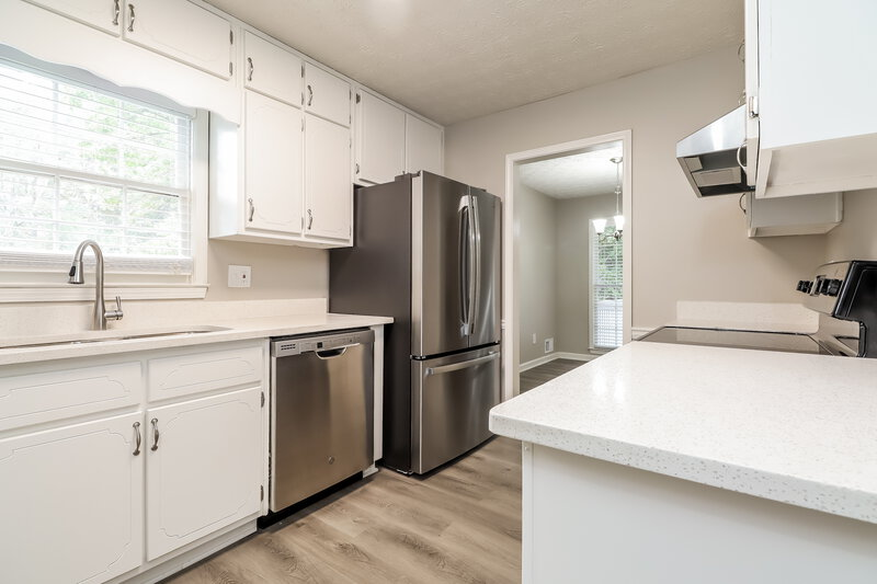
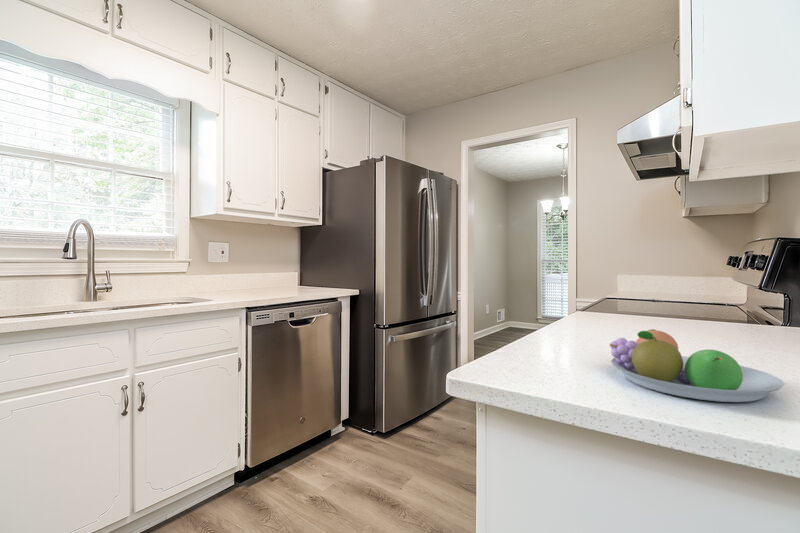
+ fruit bowl (687, 357)
